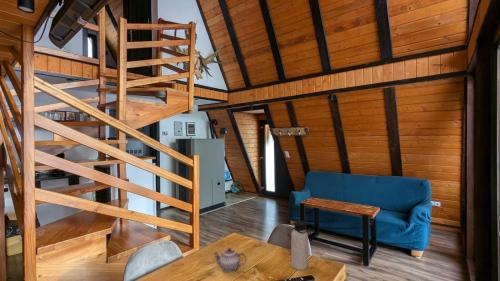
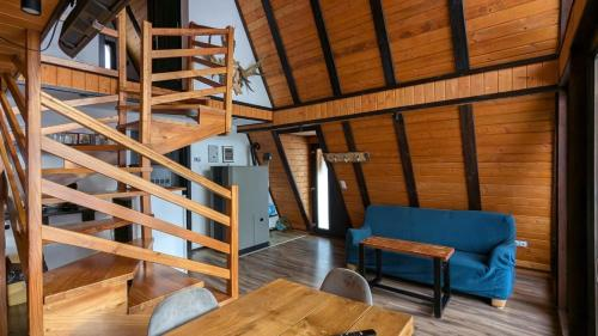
- teapot (229, 258)
- water bottle (299, 244)
